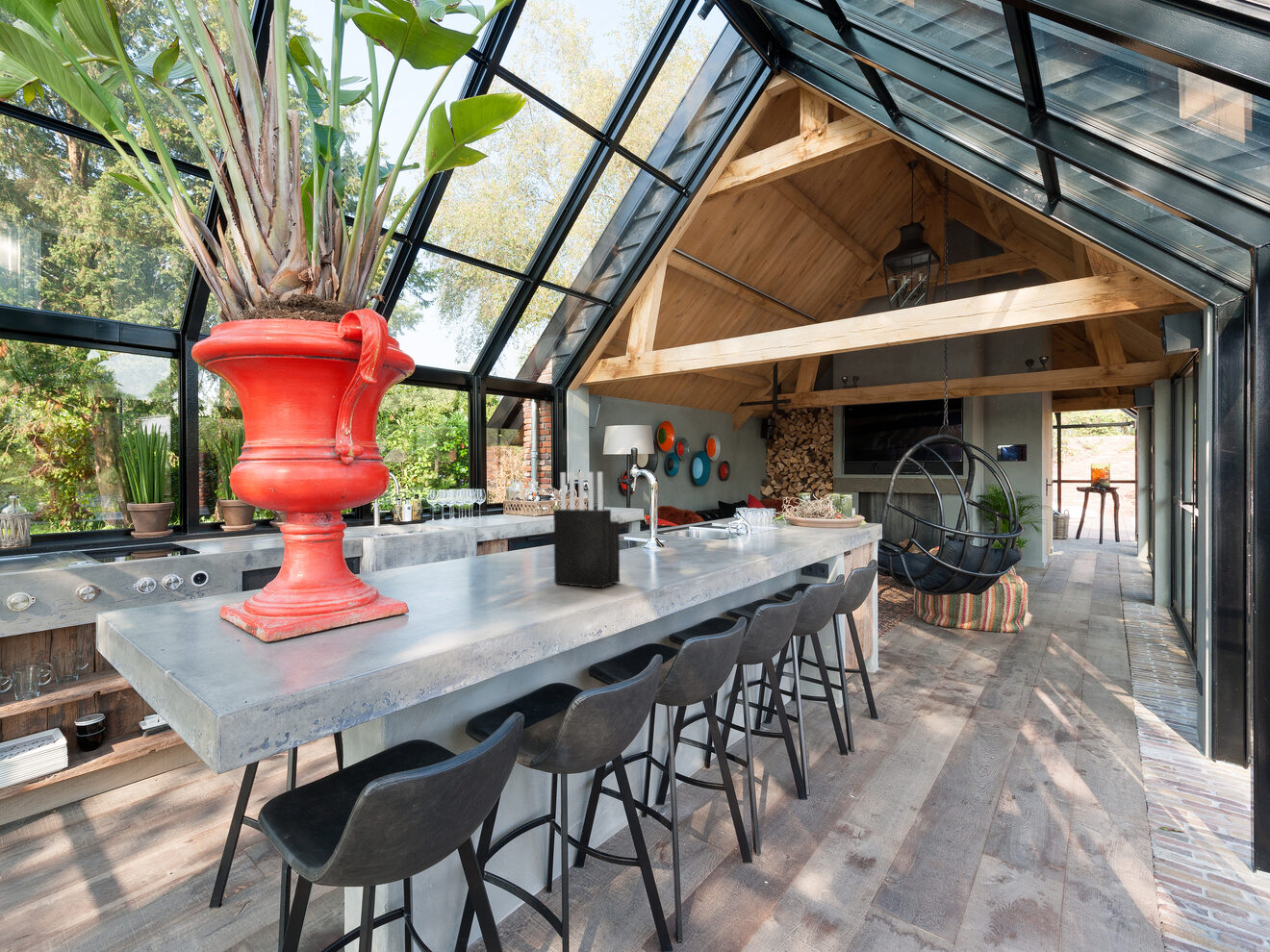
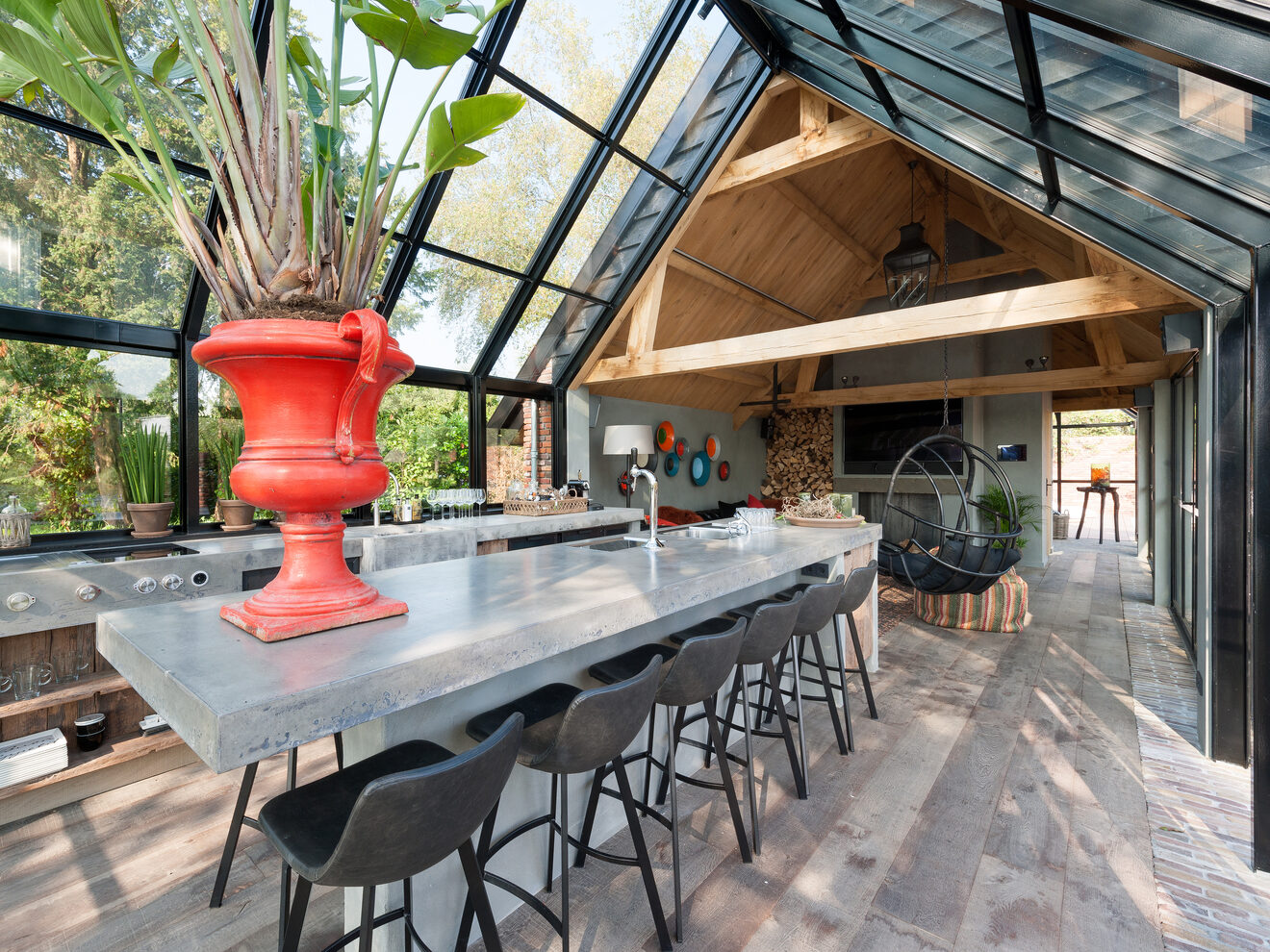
- knife block (588, 527)
